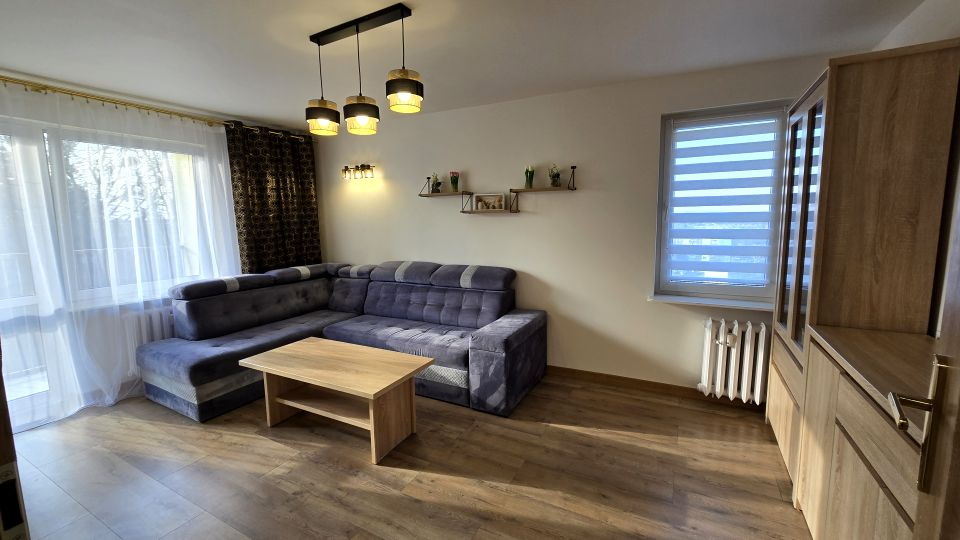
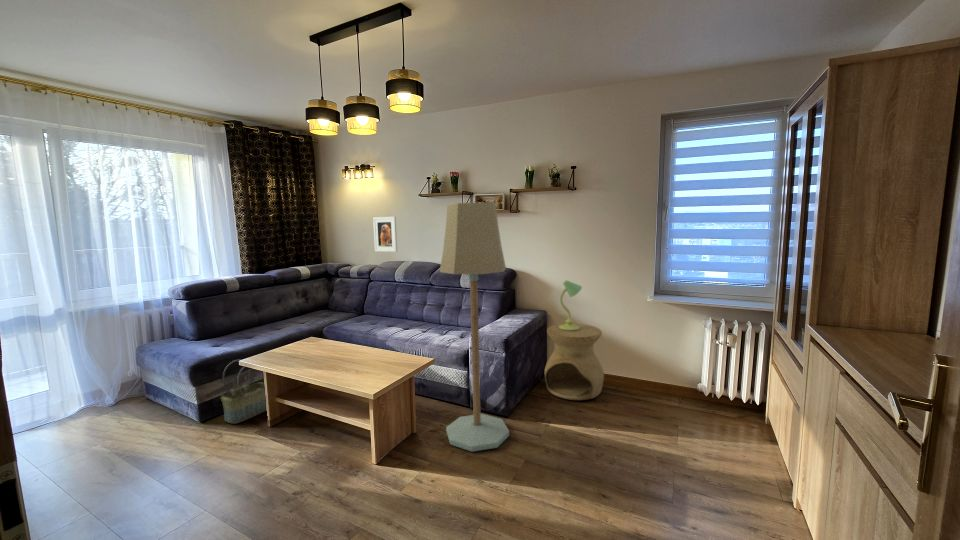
+ table lamp (566, 307)
+ side table (574, 359)
+ basket (246, 387)
+ floor lamp (474, 322)
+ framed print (385, 234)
